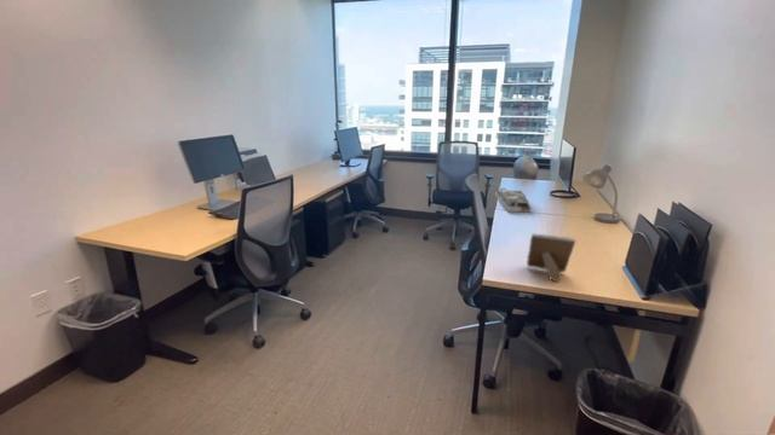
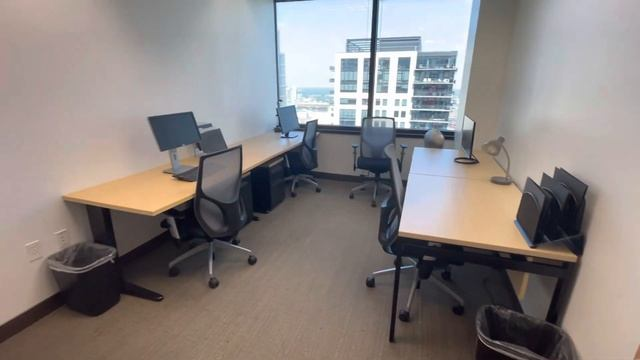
- desk organizer (512, 197)
- picture frame (550, 254)
